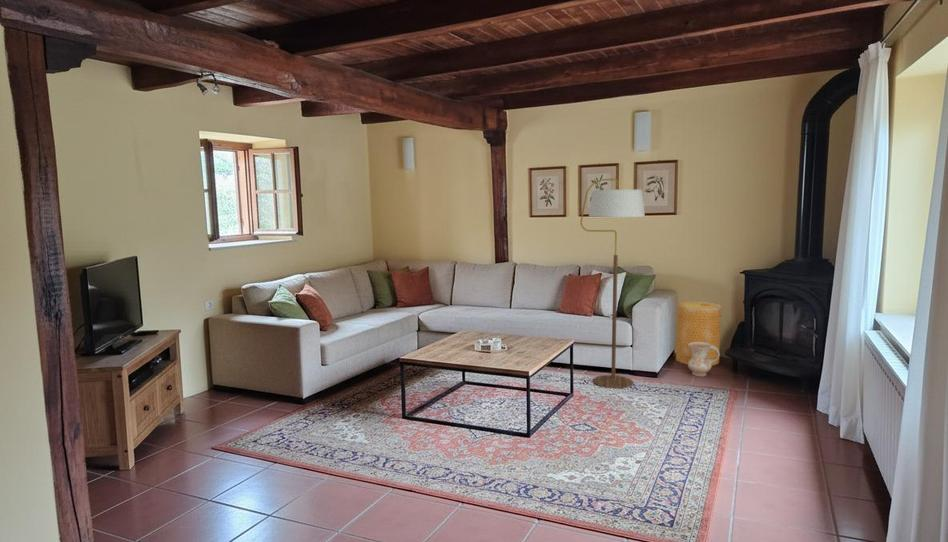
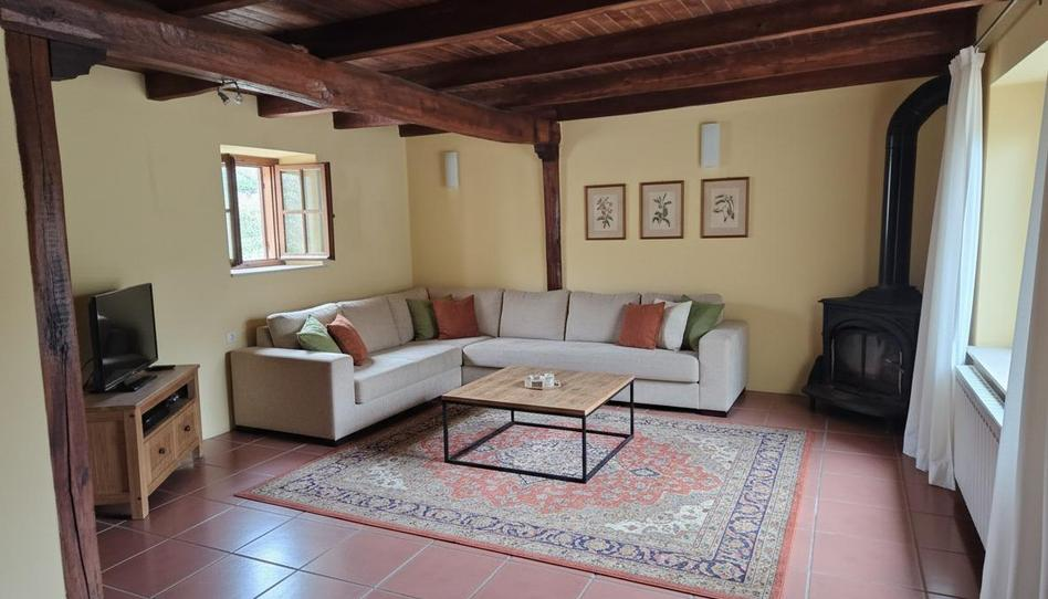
- floor lamp (613, 282)
- basket (698, 332)
- ceramic jug (703, 359)
